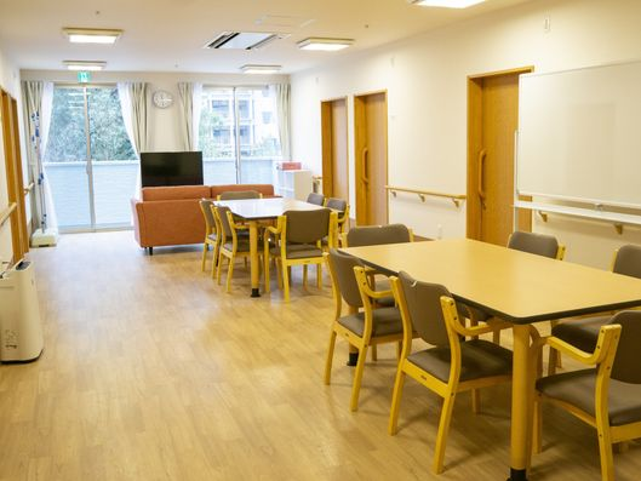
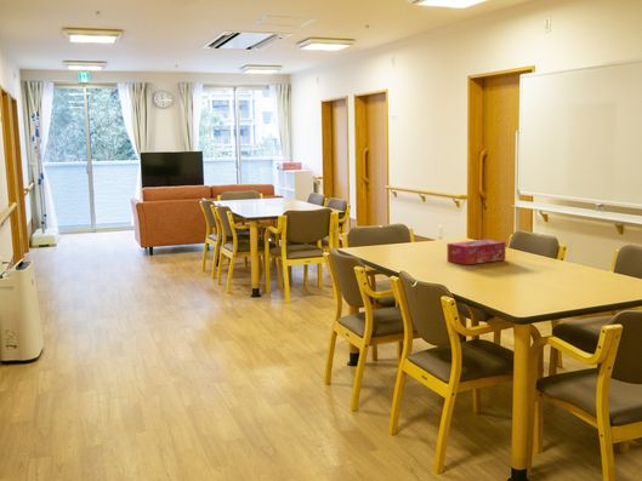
+ tissue box (476, 251)
